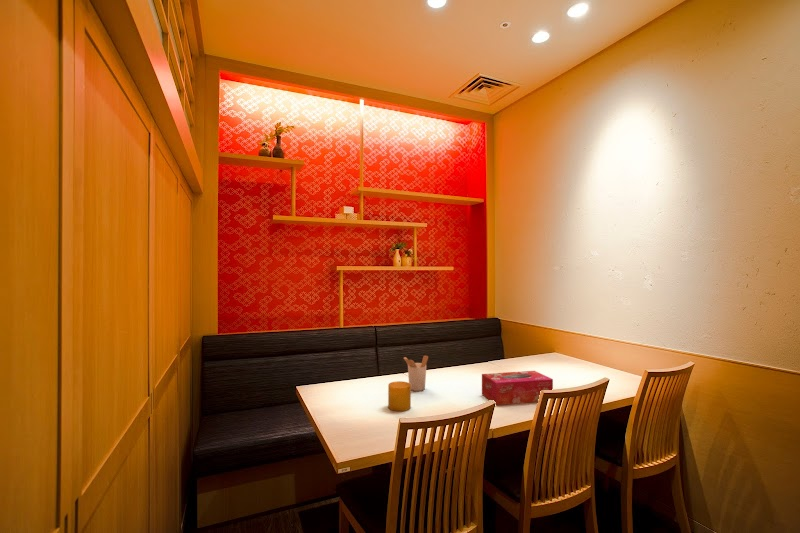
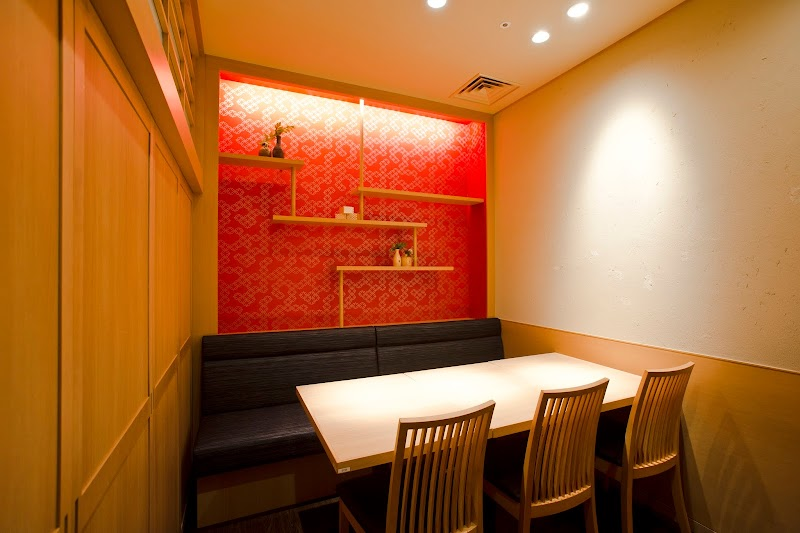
- tissue box (516, 386)
- cup (399, 395)
- utensil holder (414, 372)
